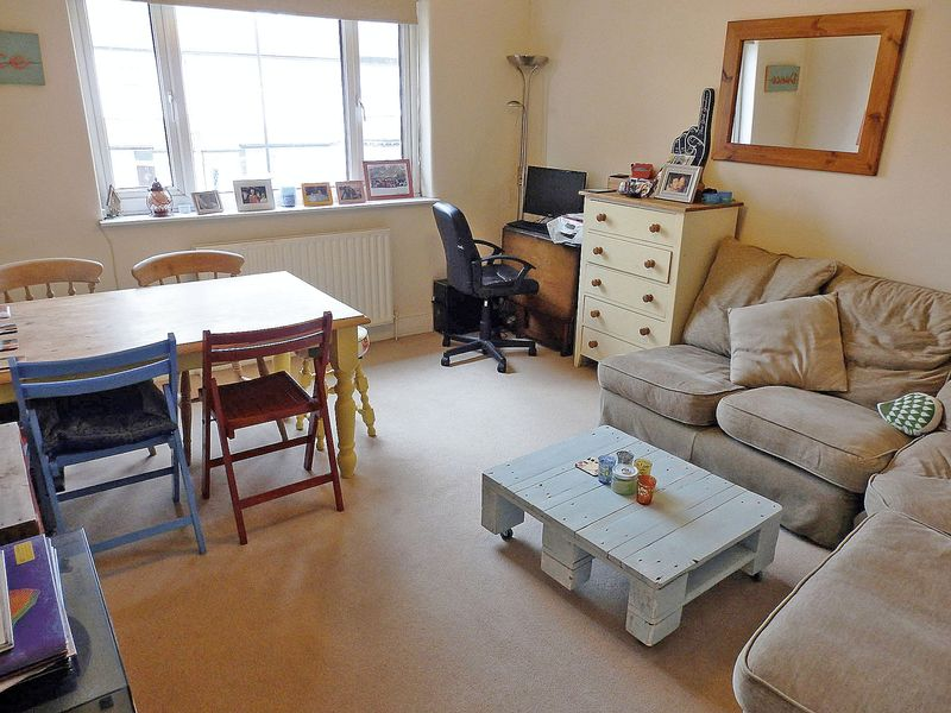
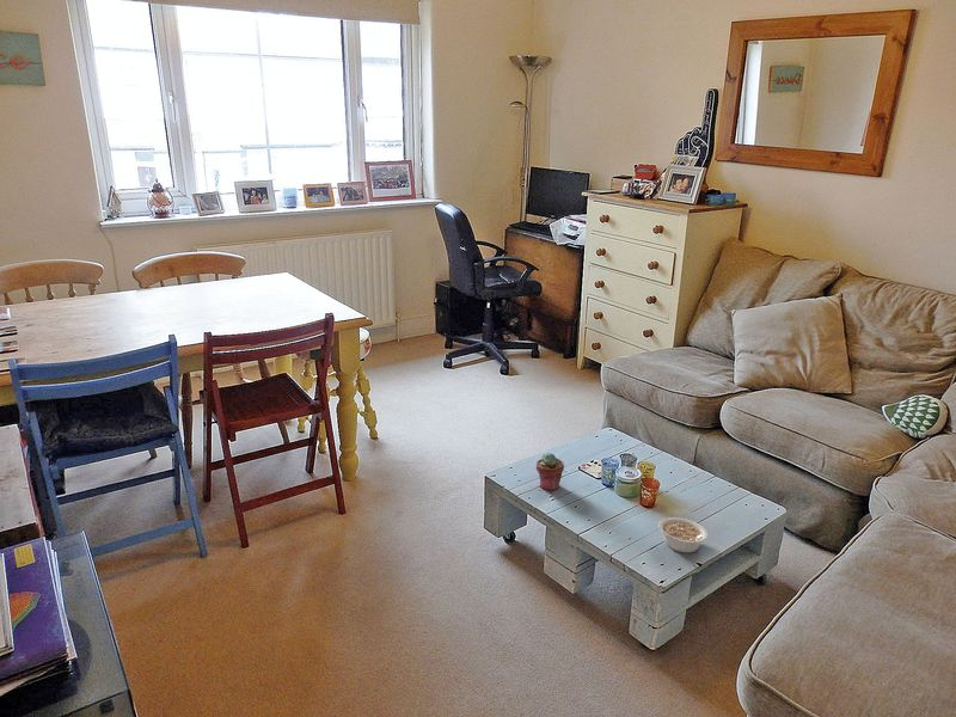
+ potted succulent (550, 470)
+ legume (684, 535)
